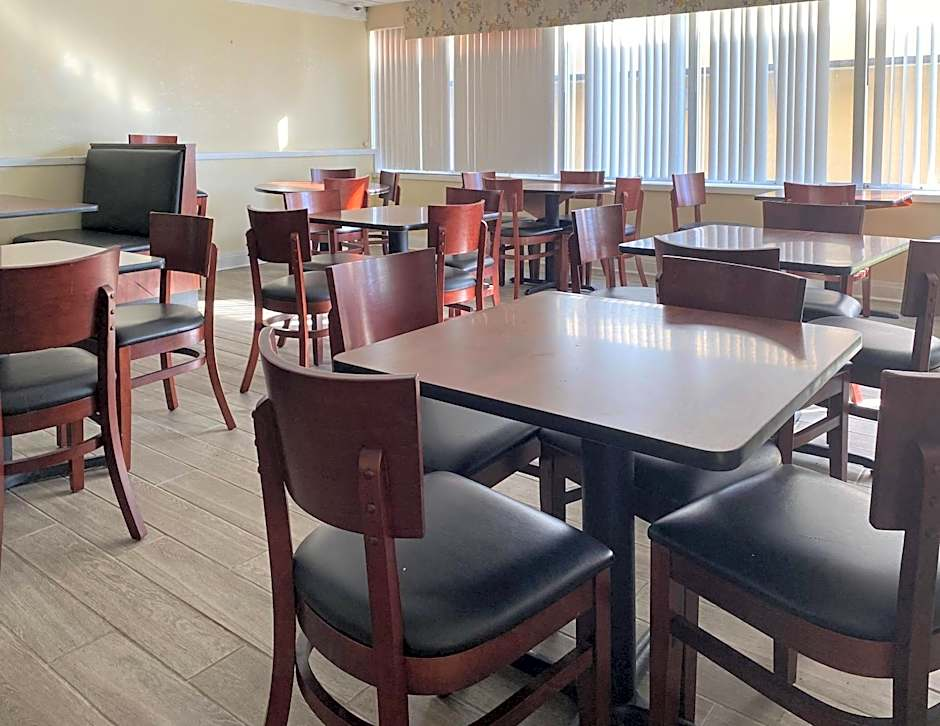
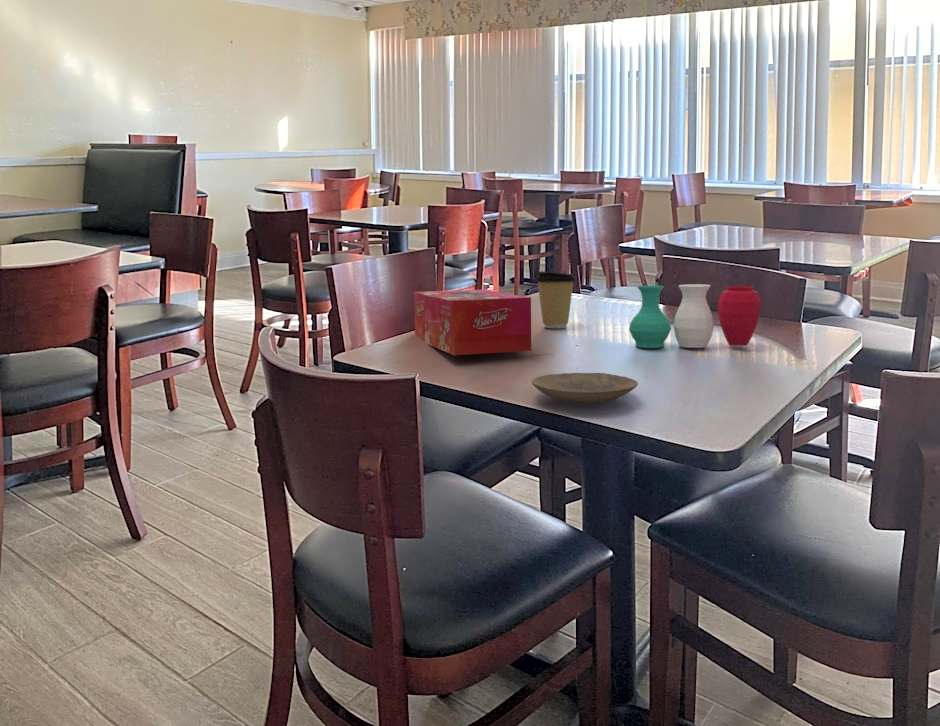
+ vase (694, 315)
+ tissue box (469, 319)
+ plate (584, 389)
+ coffee cup (555, 299)
